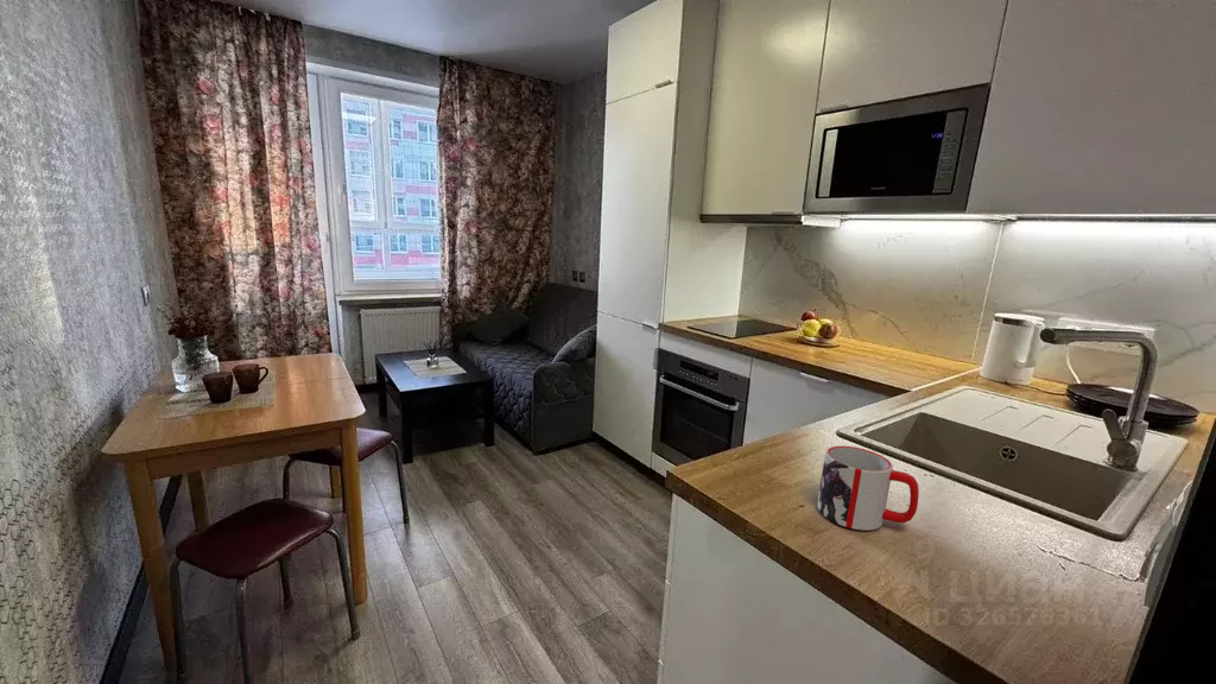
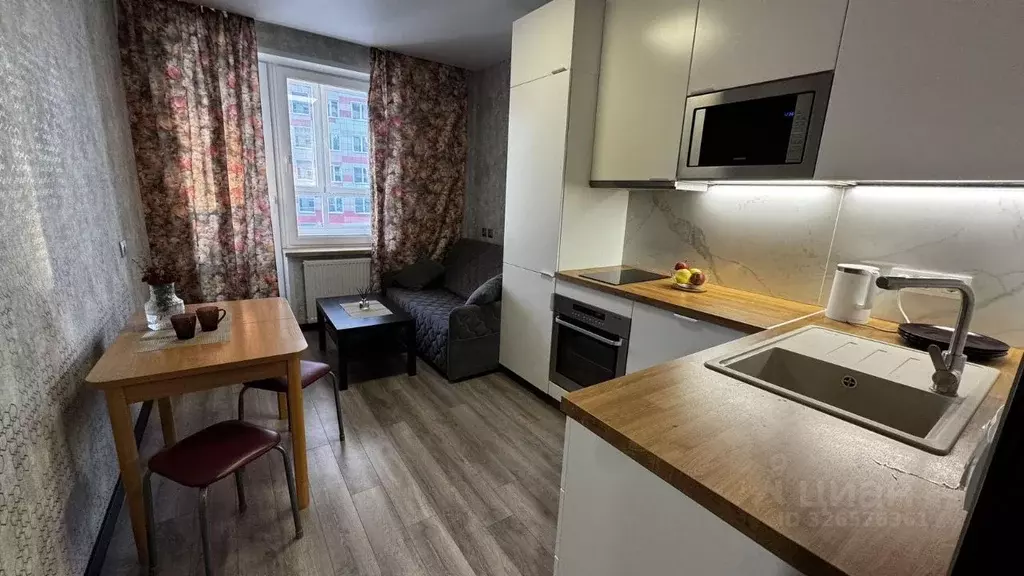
- mug (867, 489)
